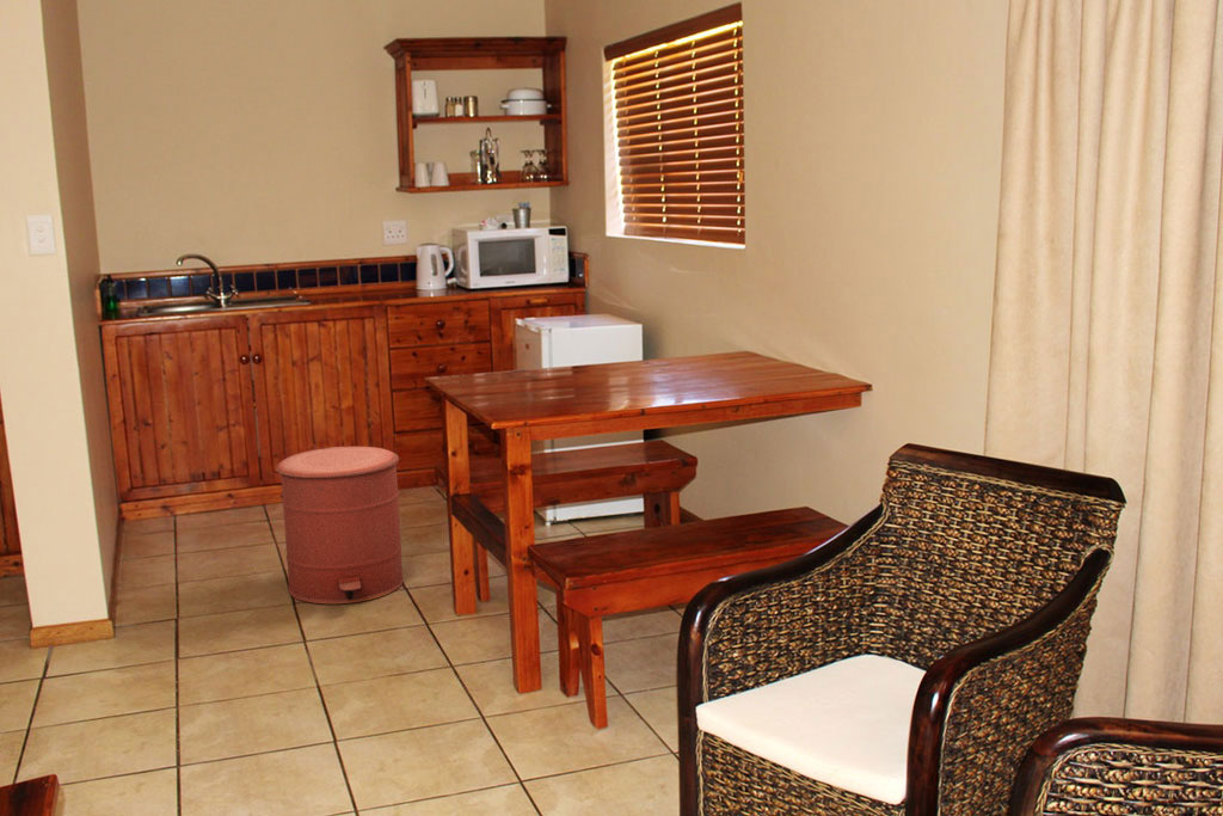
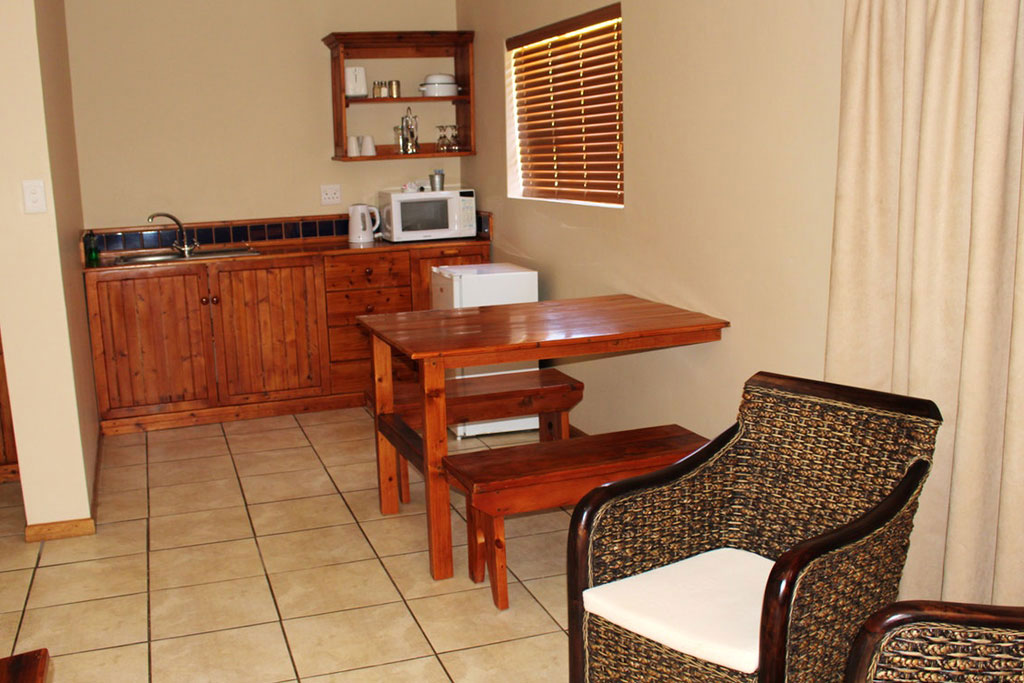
- trash can (342, 521)
